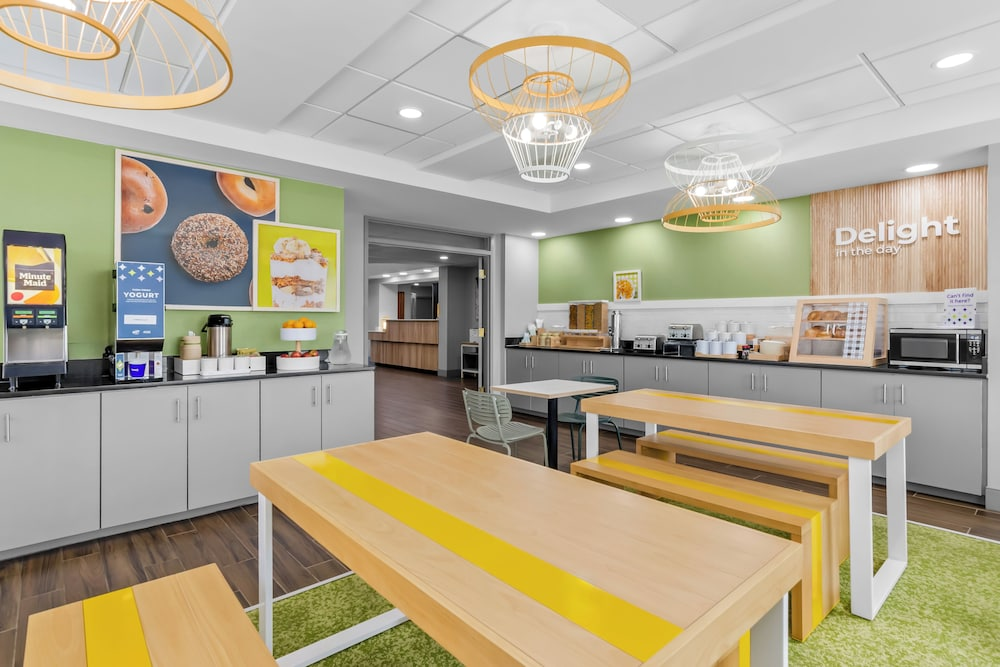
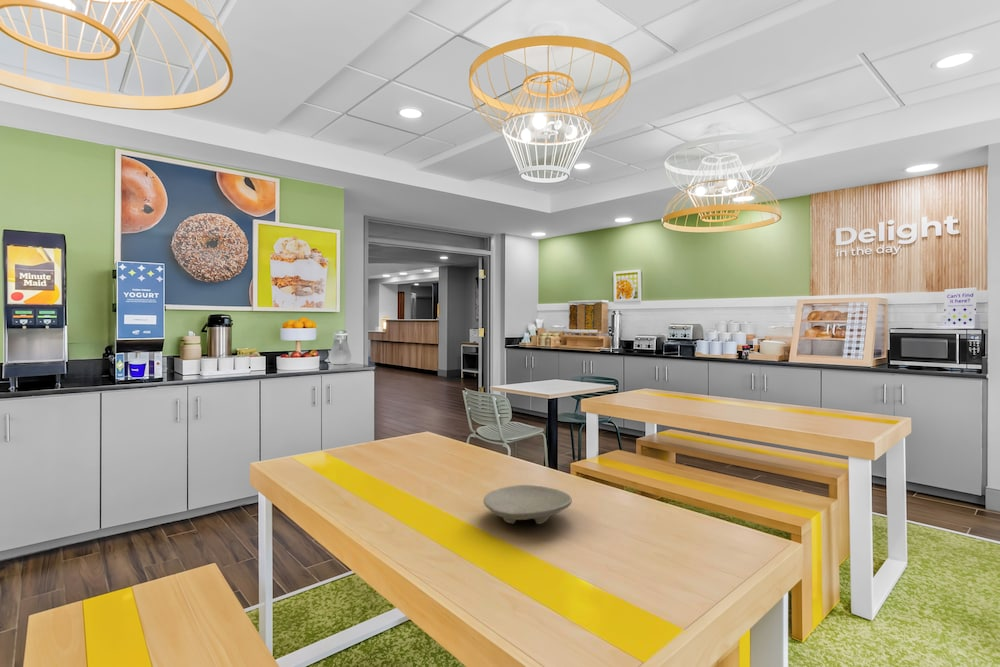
+ bowl (527, 506)
